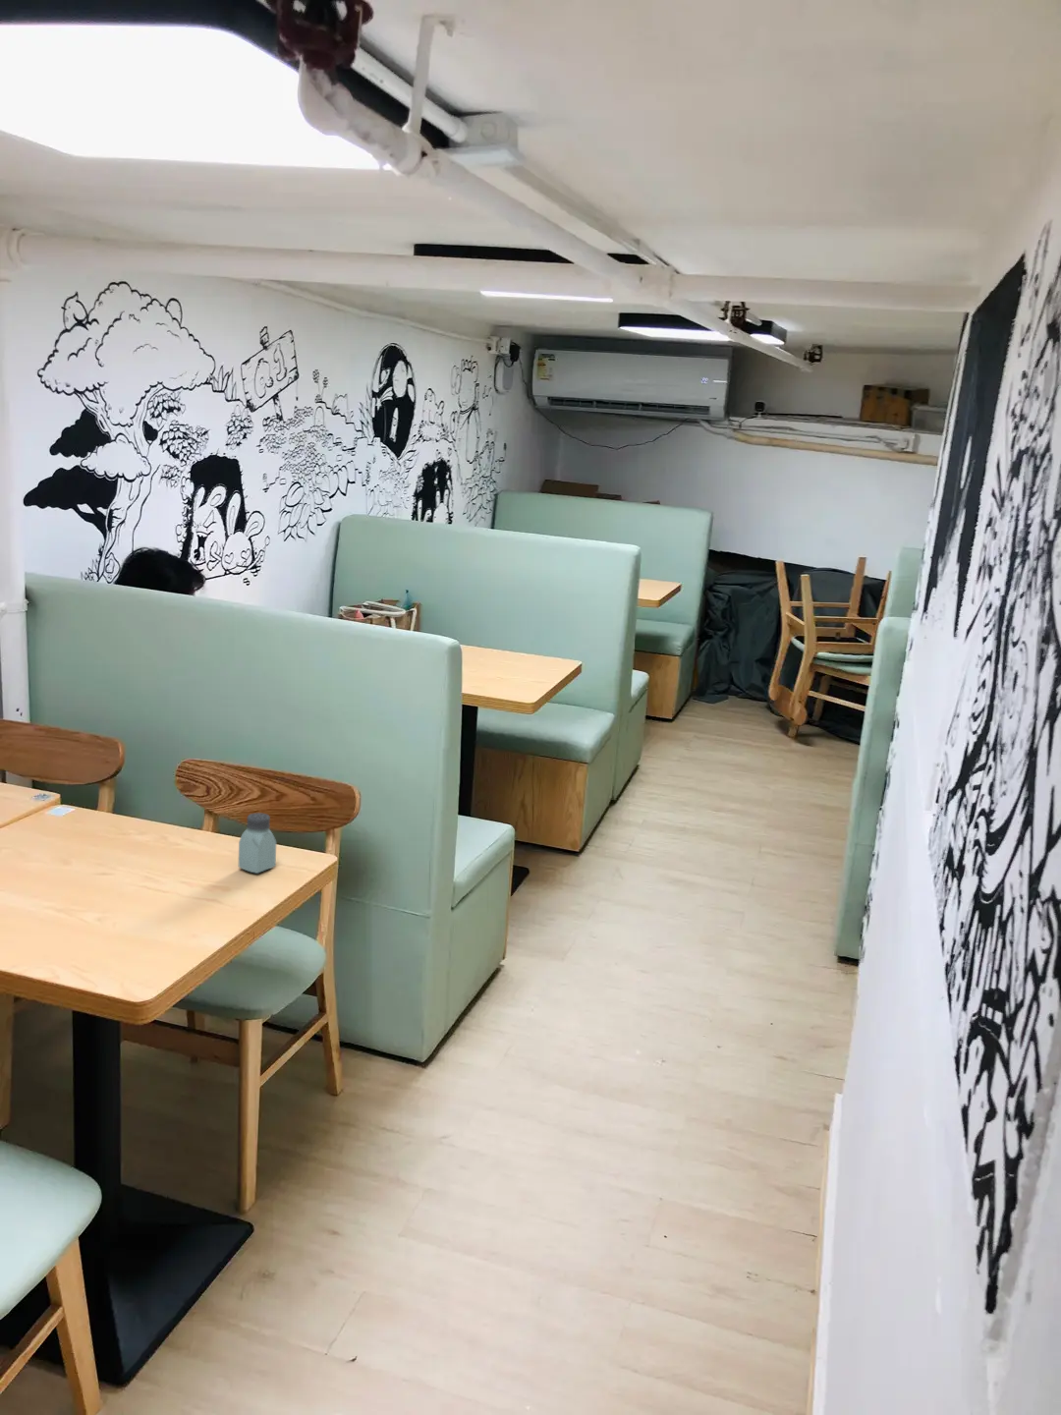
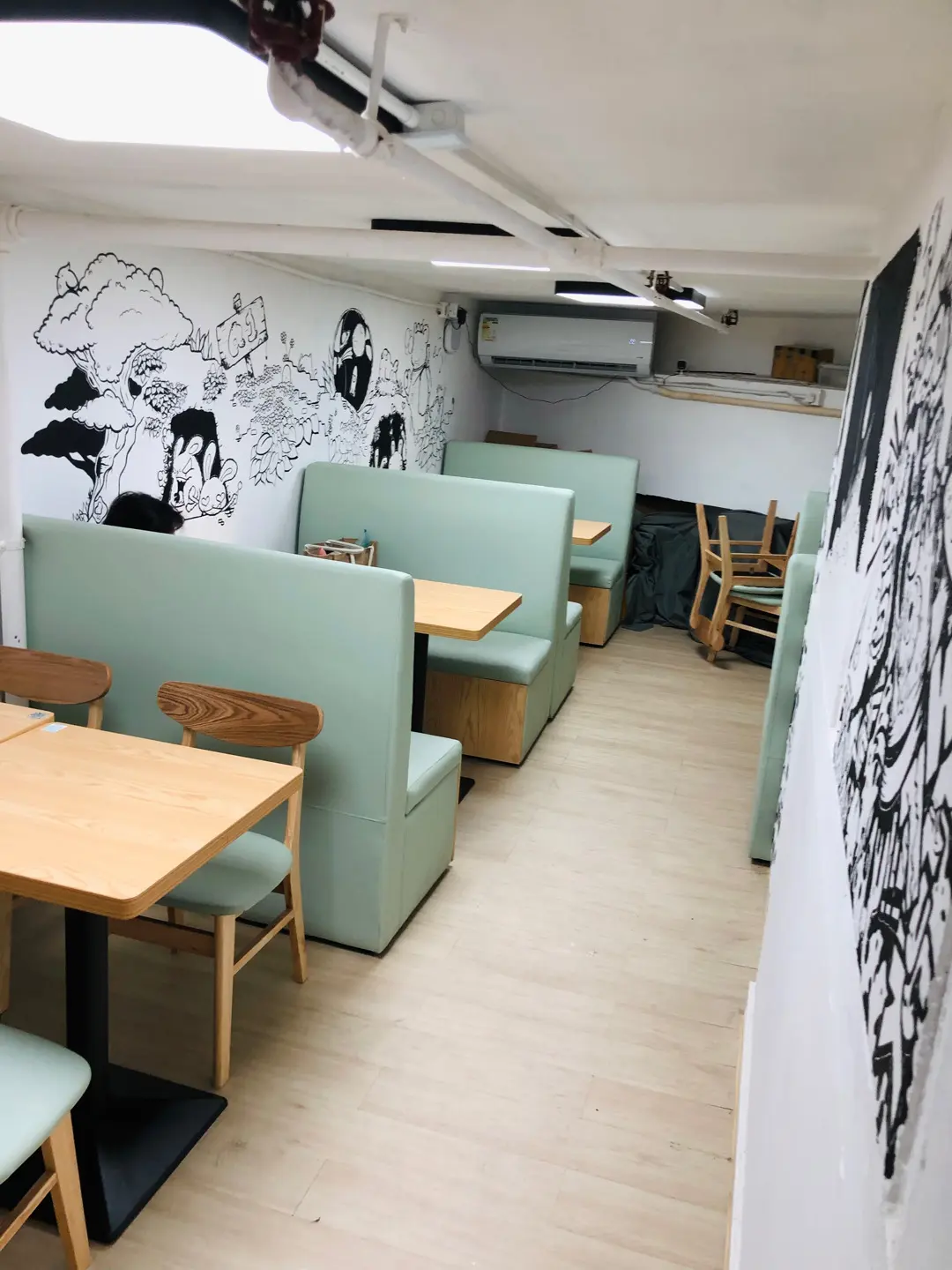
- saltshaker (257, 842)
